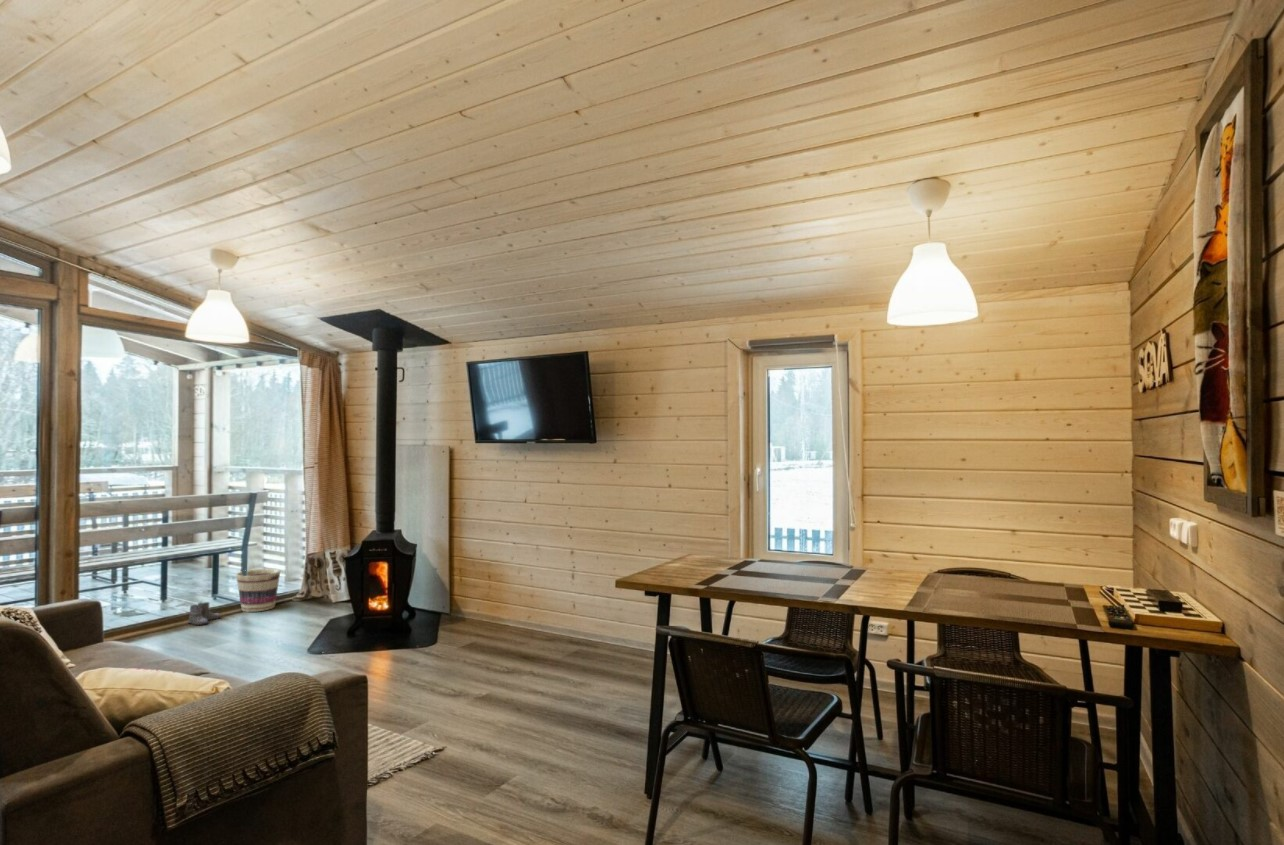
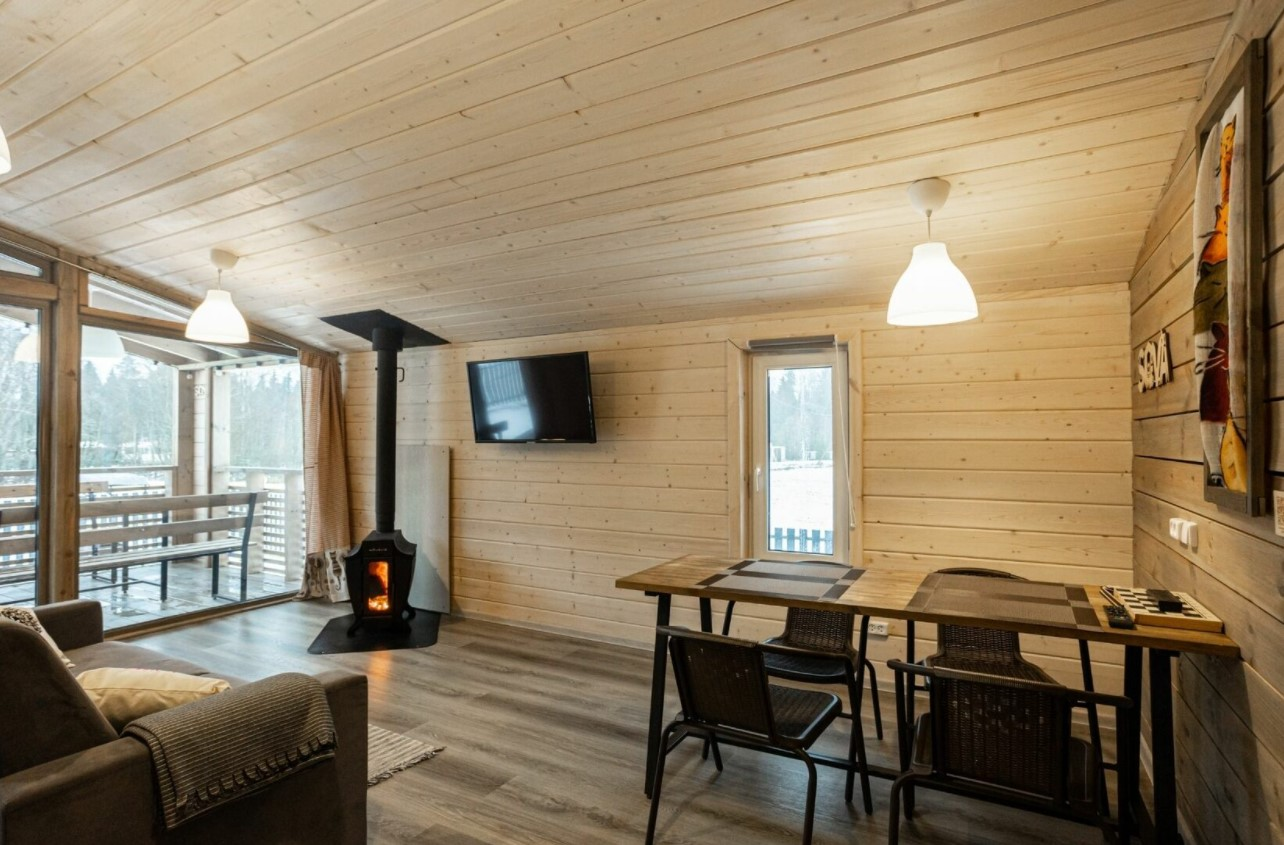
- basket (258, 590)
- boots (203, 612)
